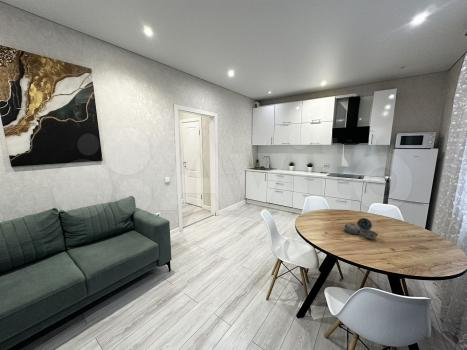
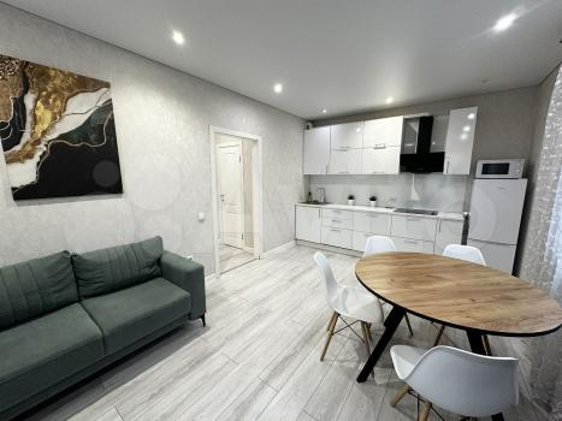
- decorative bowl (360, 226)
